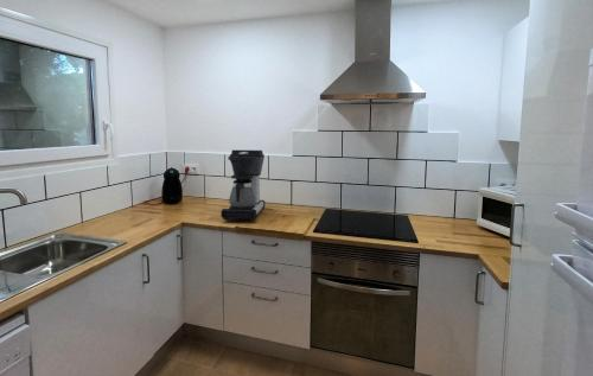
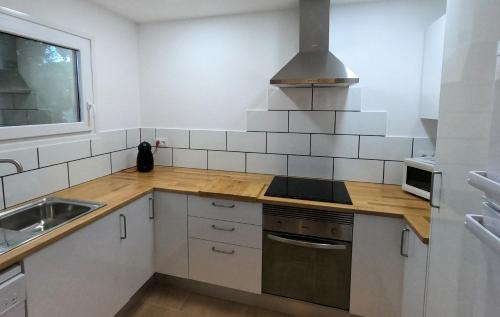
- coffee maker (244, 183)
